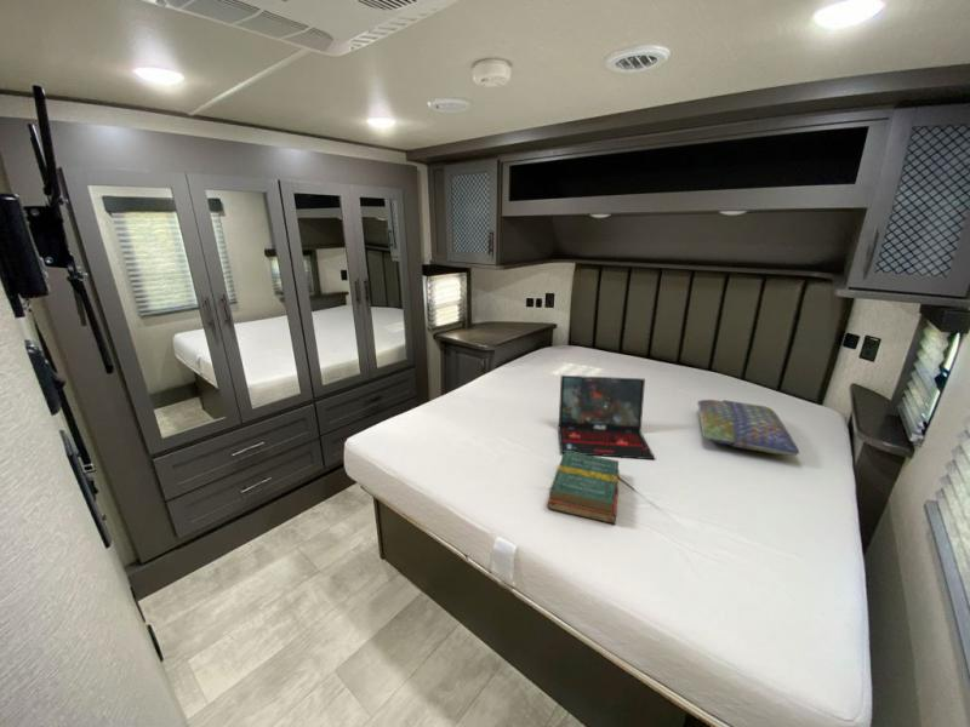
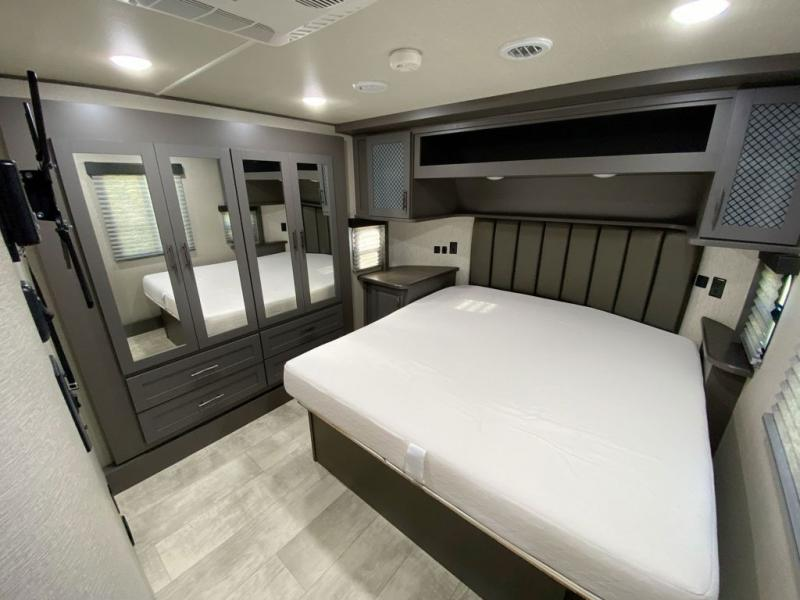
- laptop (604, 414)
- cushion (741, 423)
- hardback book (586, 482)
